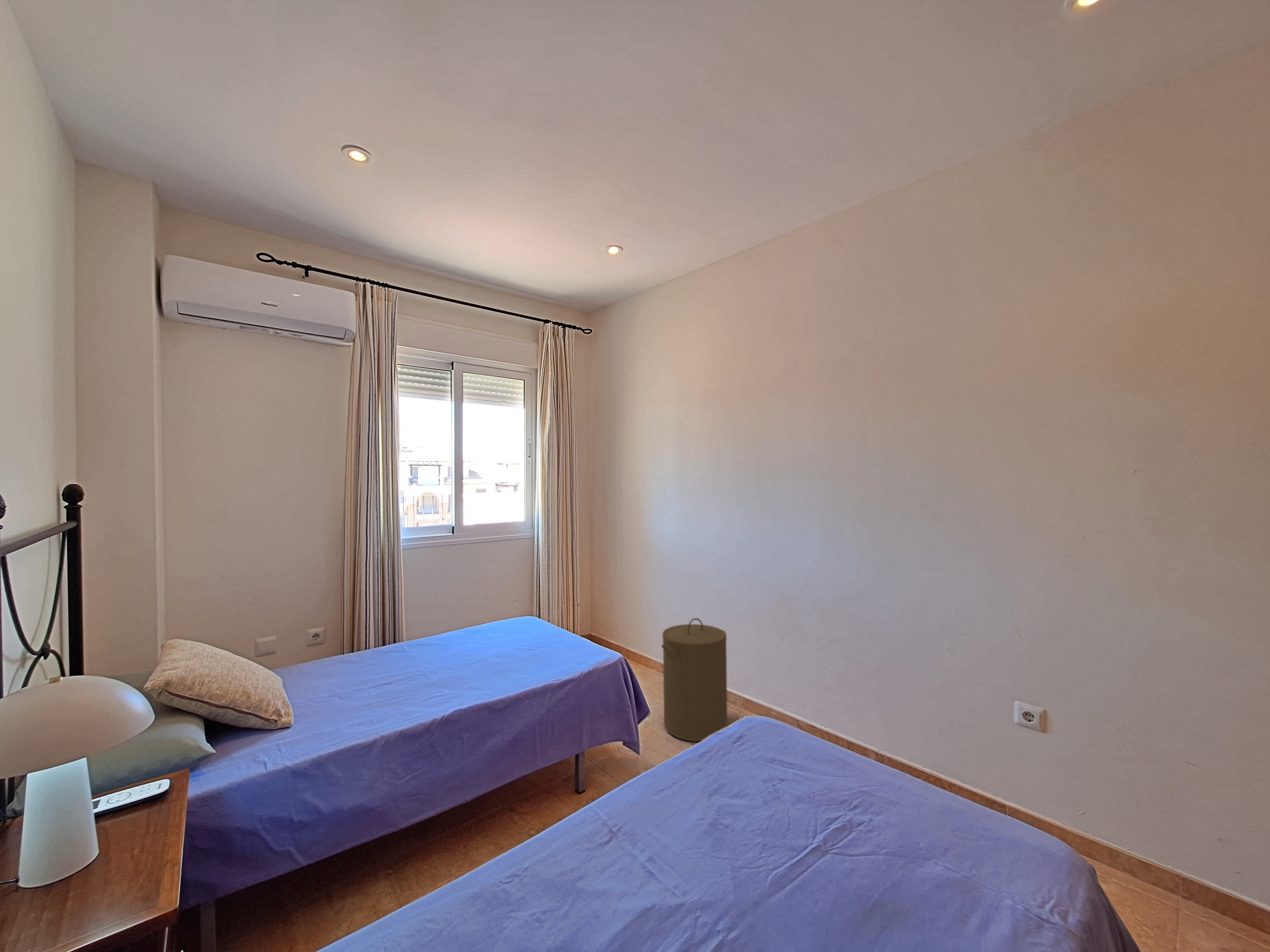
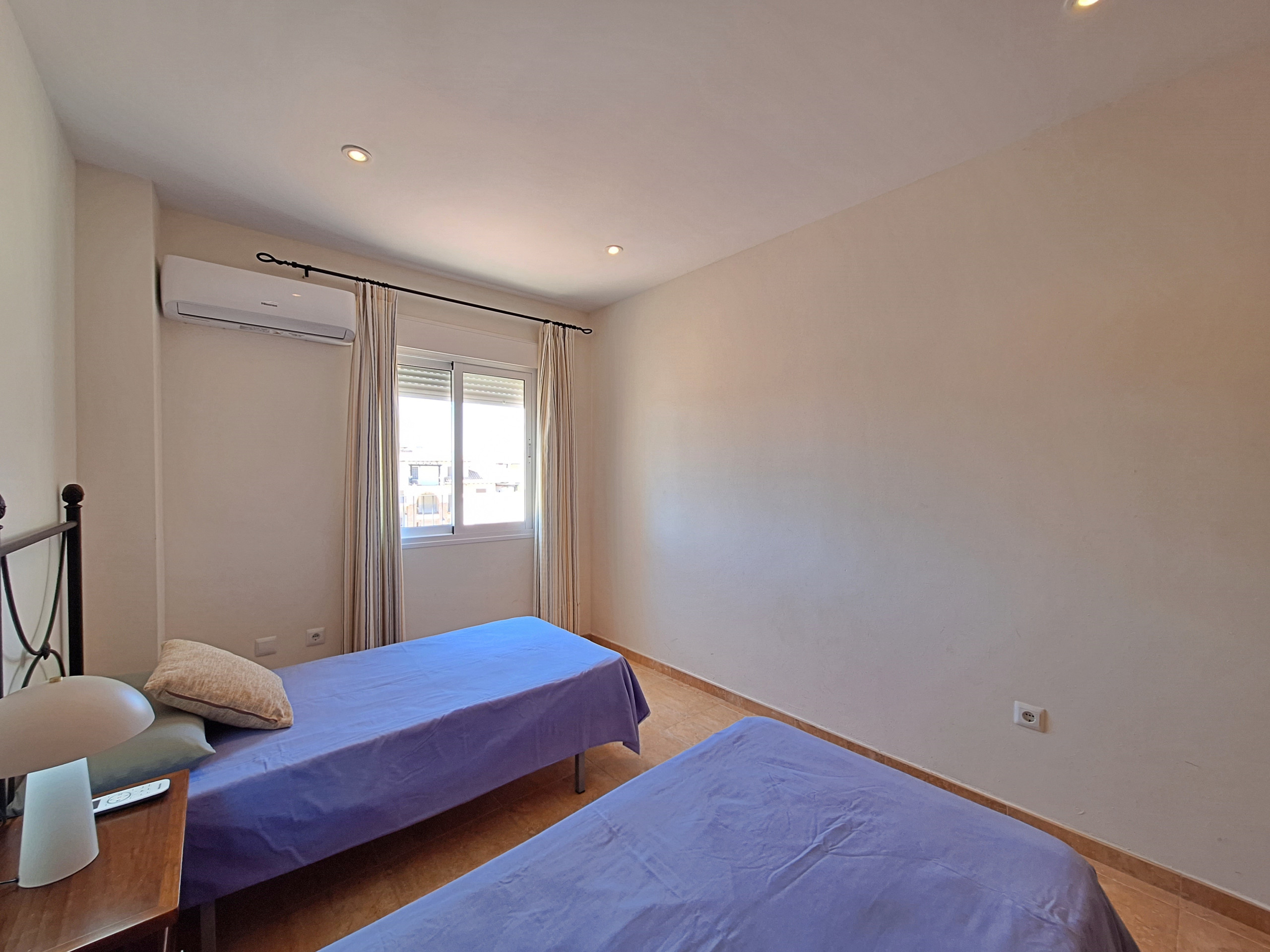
- laundry hamper (695, 672)
